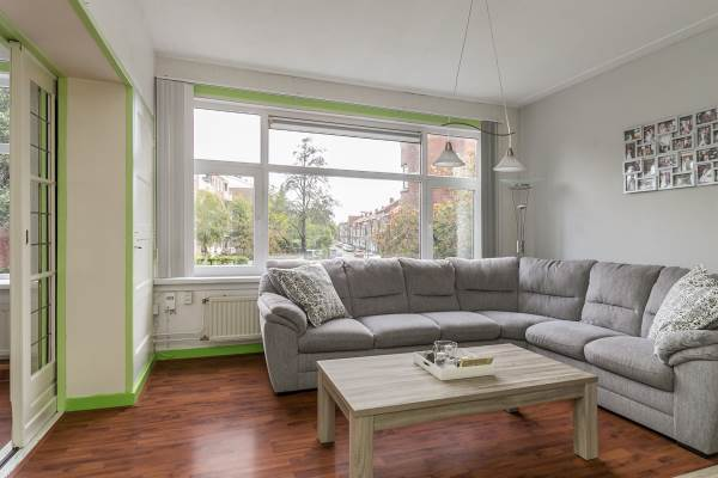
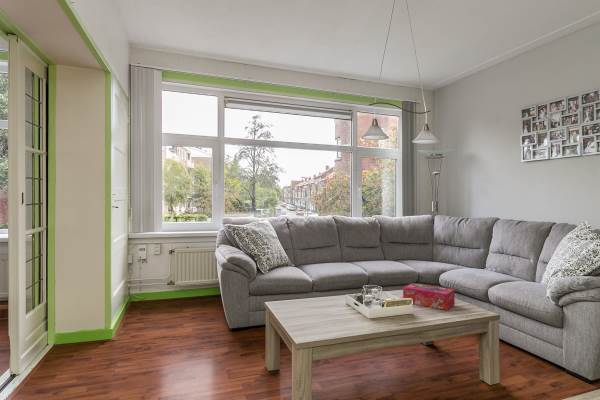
+ tissue box (428, 295)
